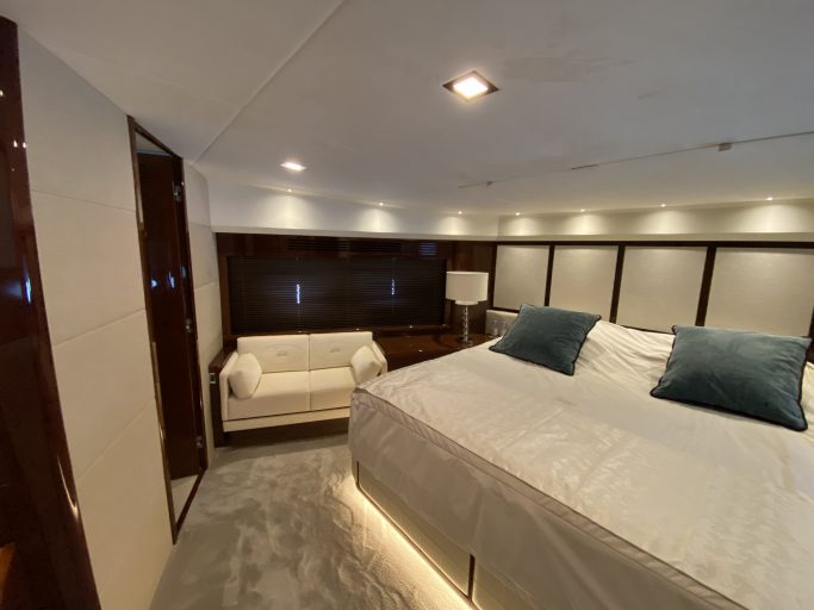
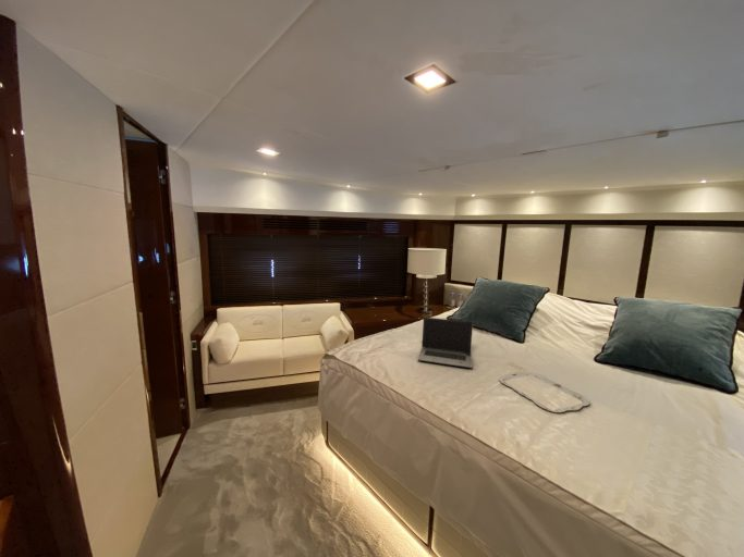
+ laptop computer (446, 341)
+ serving tray (545, 382)
